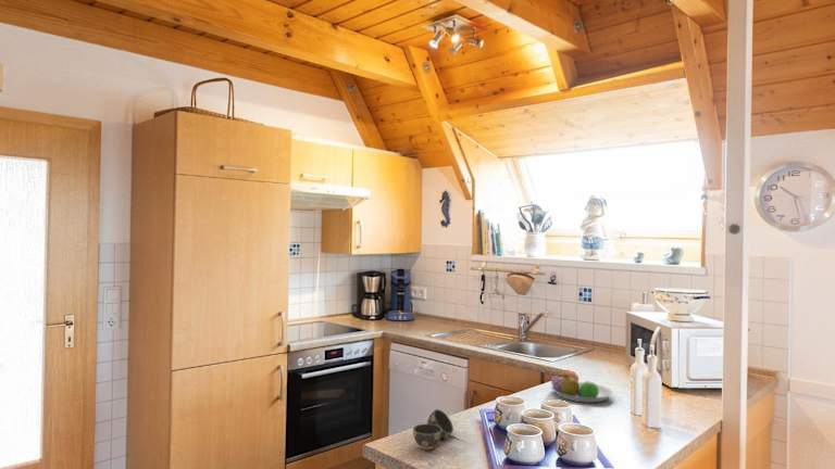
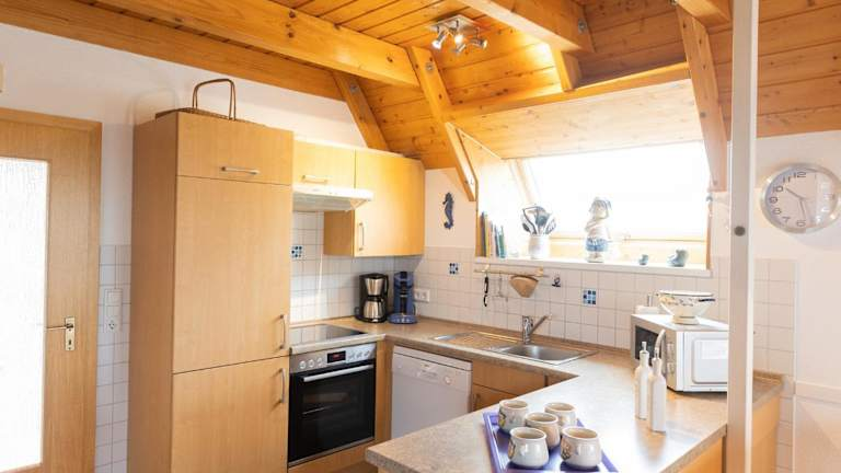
- ceramic bowl (433, 428)
- fruit bowl (581, 383)
